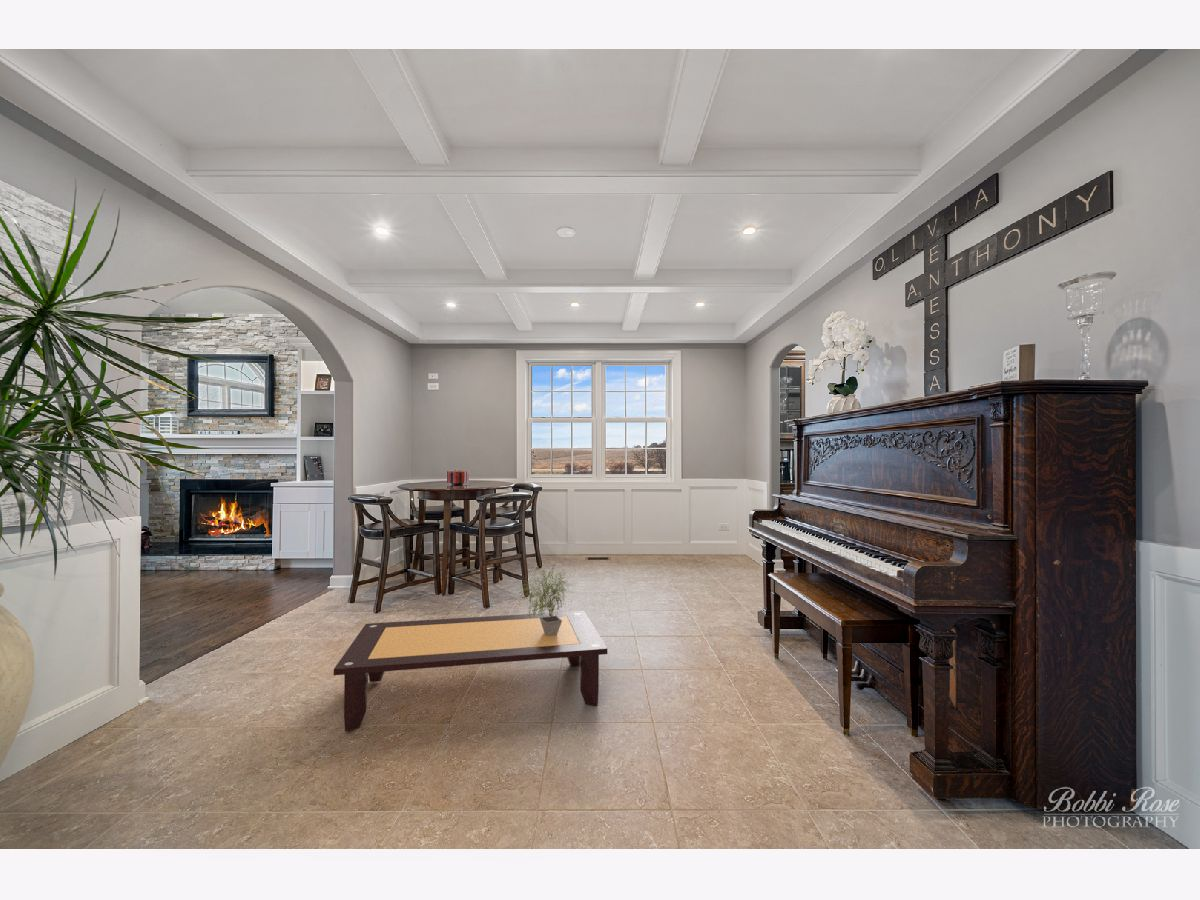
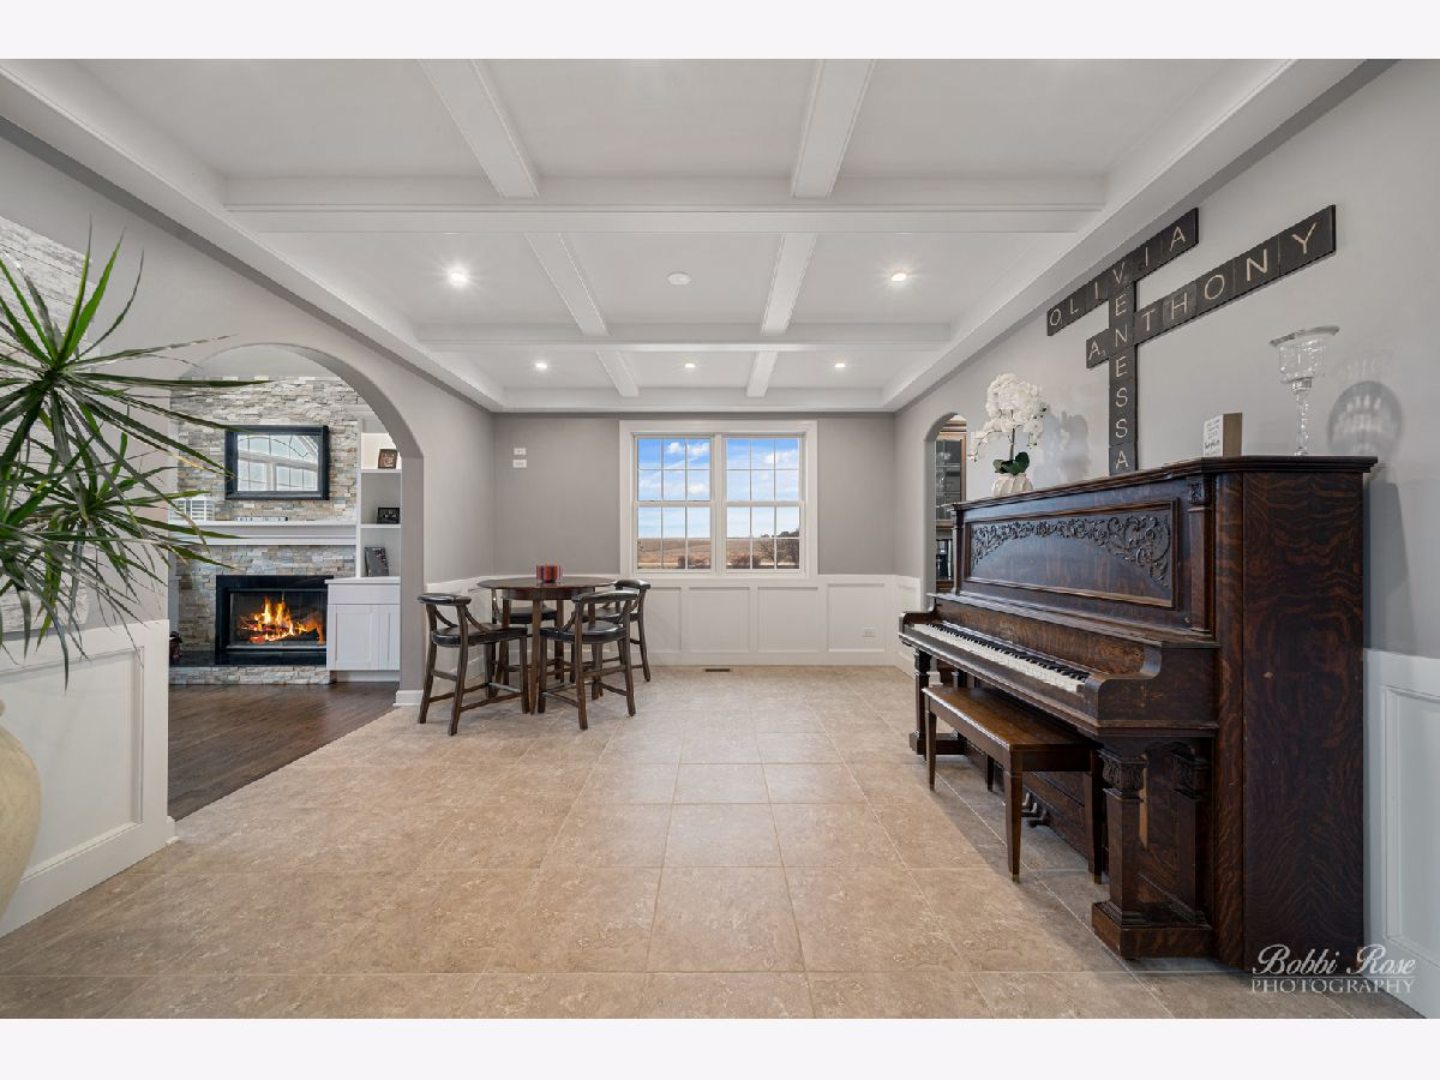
- potted plant (545, 598)
- coffee table (478, 663)
